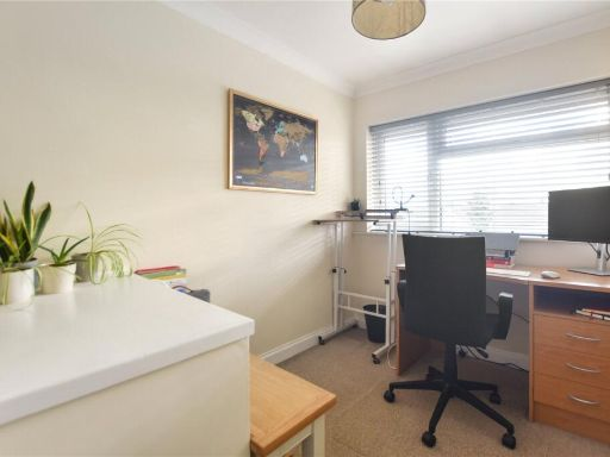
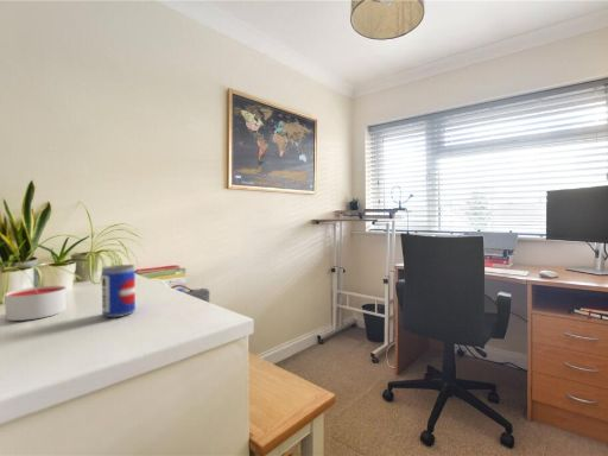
+ beer can (119, 290)
+ candle (37, 300)
